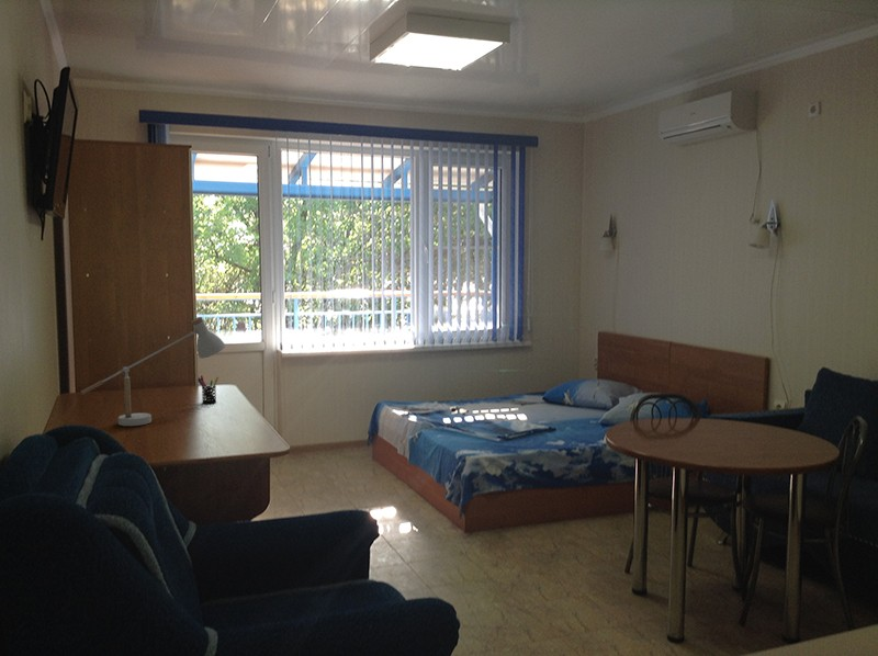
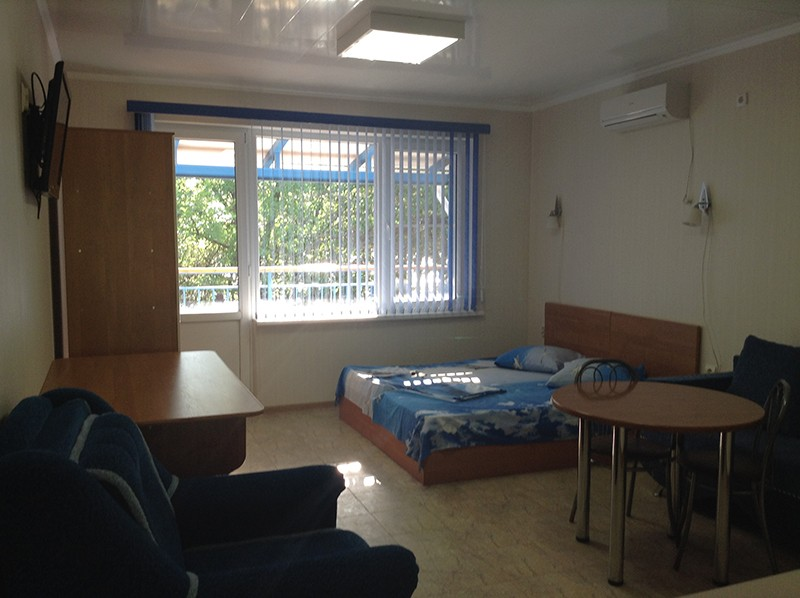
- pen holder (209, 388)
- desk lamp (149, 357)
